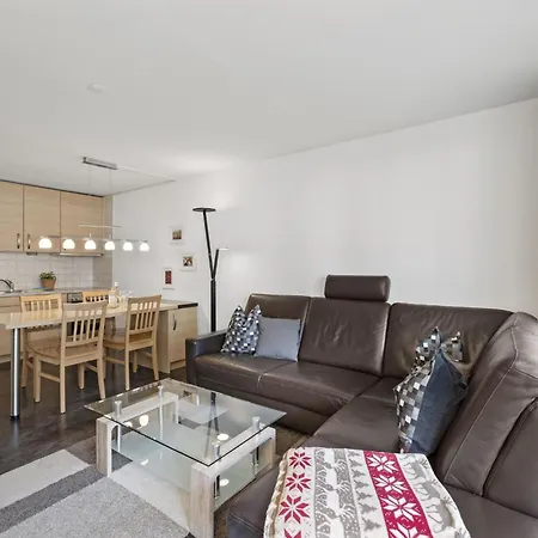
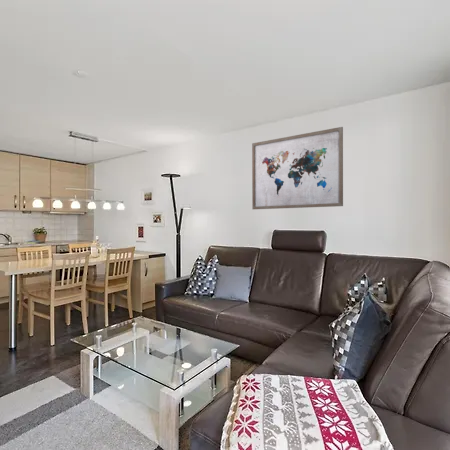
+ wall art (293, 171)
